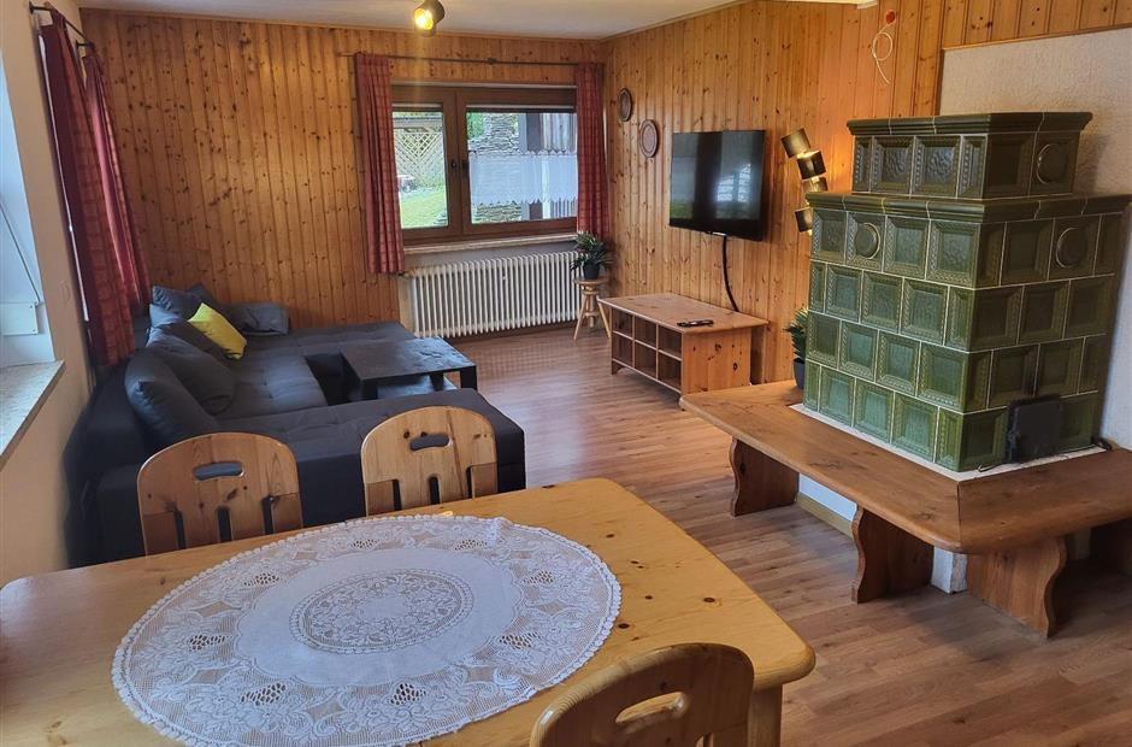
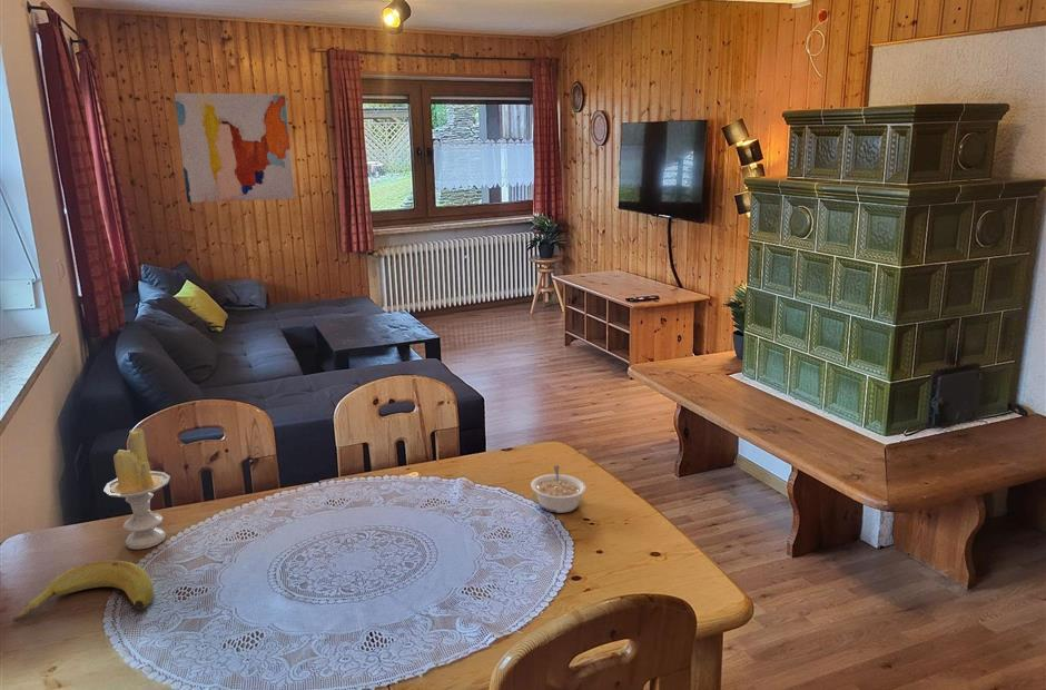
+ wall art (237, 148)
+ candle (138, 486)
+ banana (83, 589)
+ legume (556, 492)
